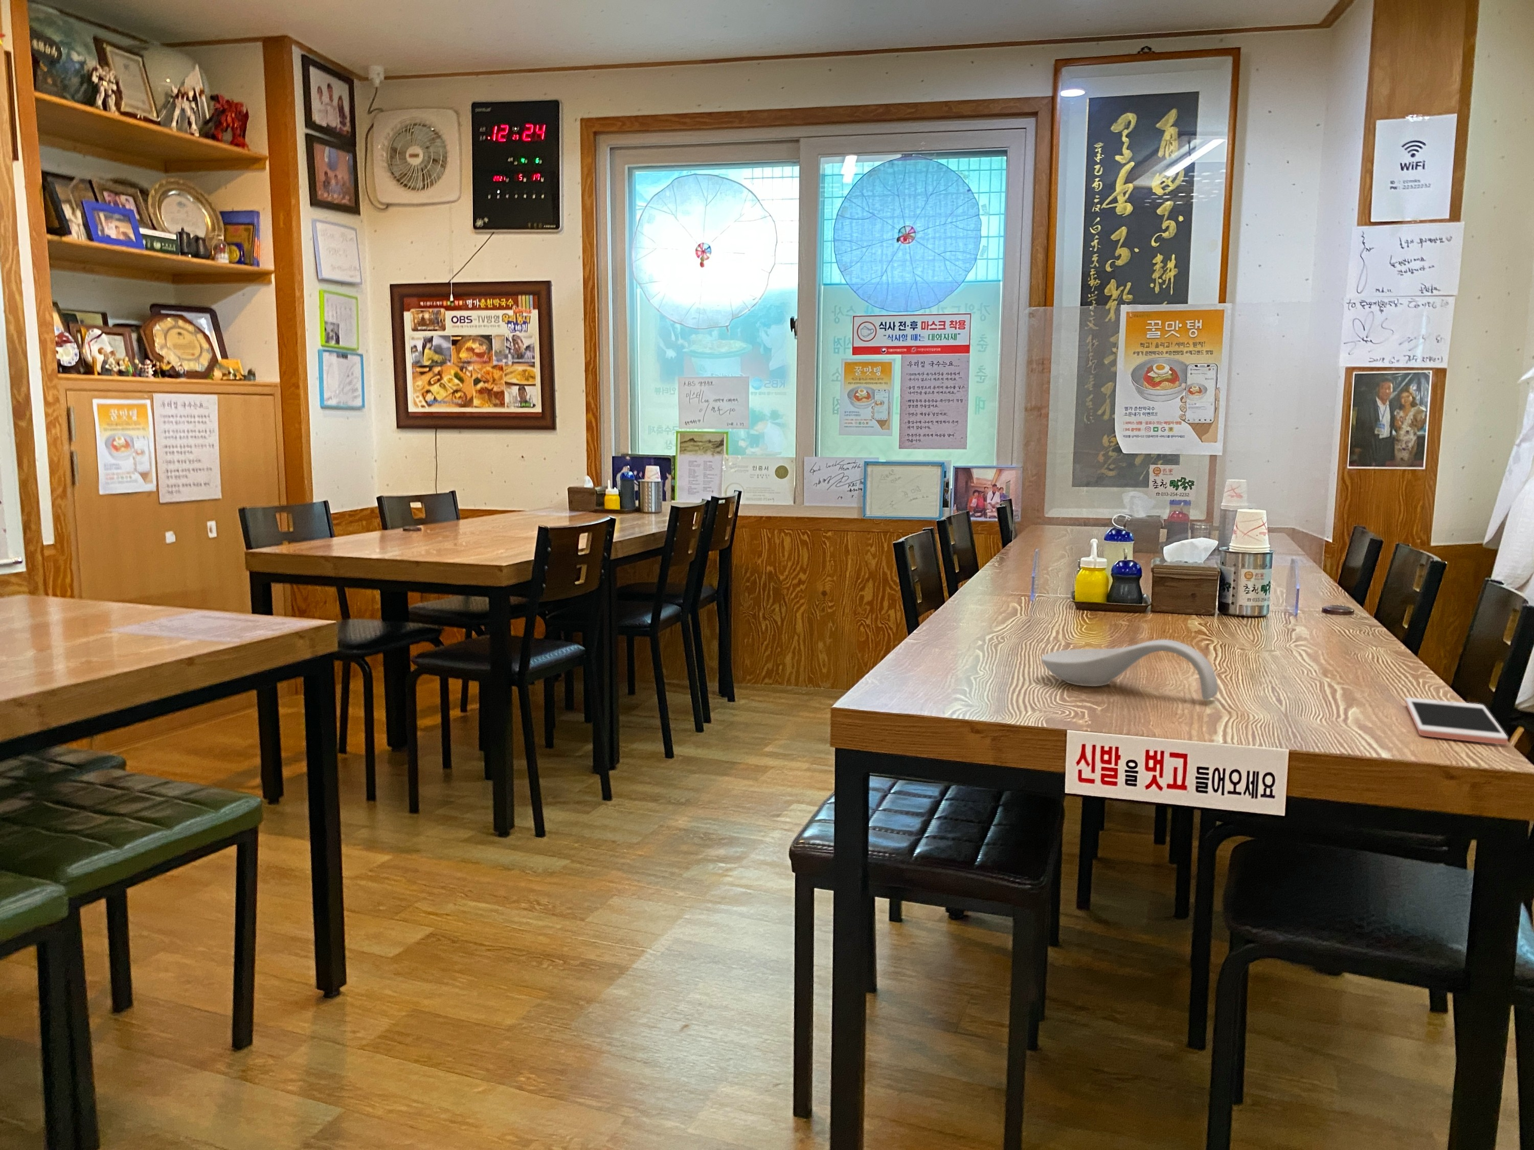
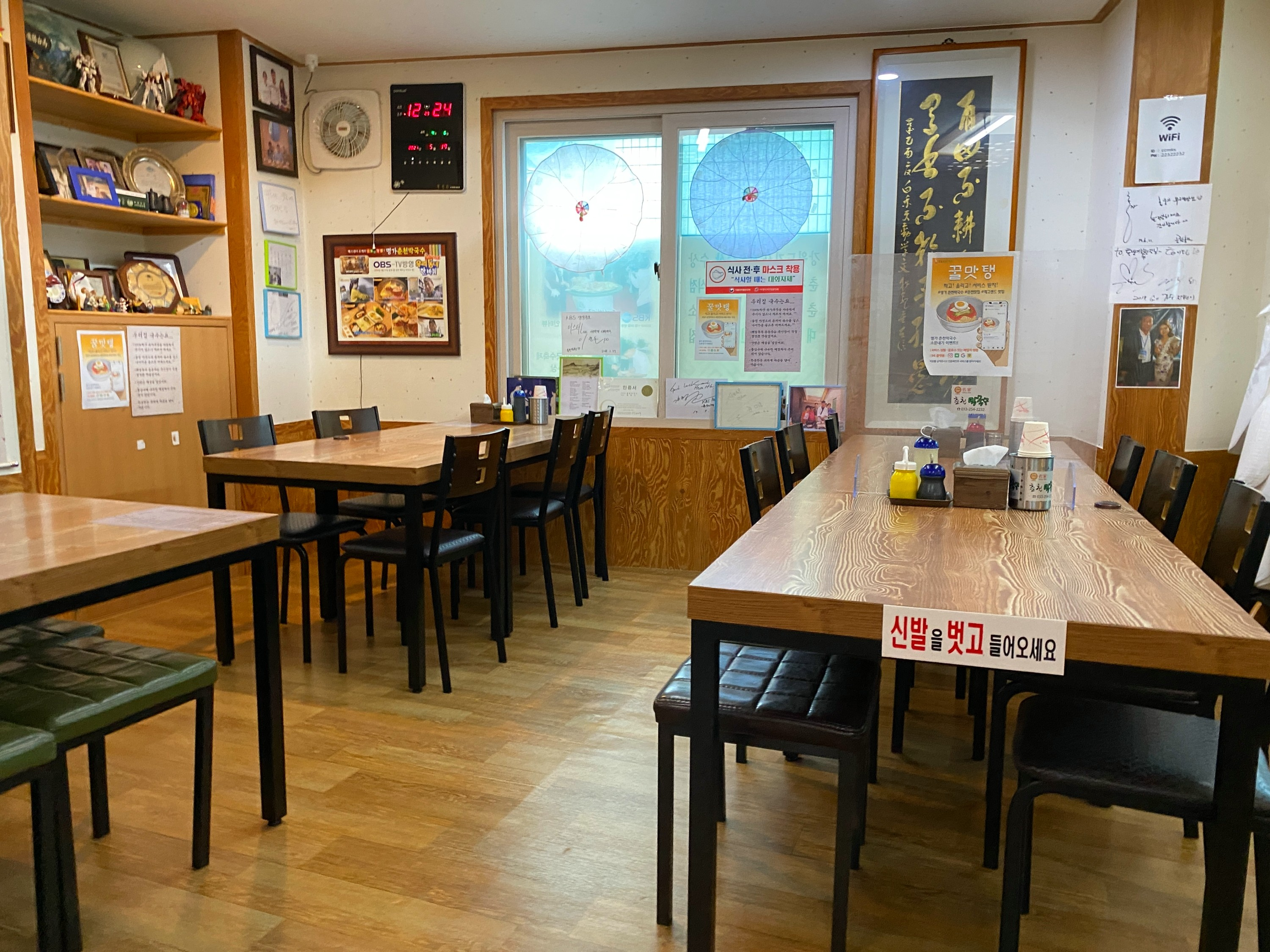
- cell phone (1453, 719)
- spoon rest (1127, 662)
